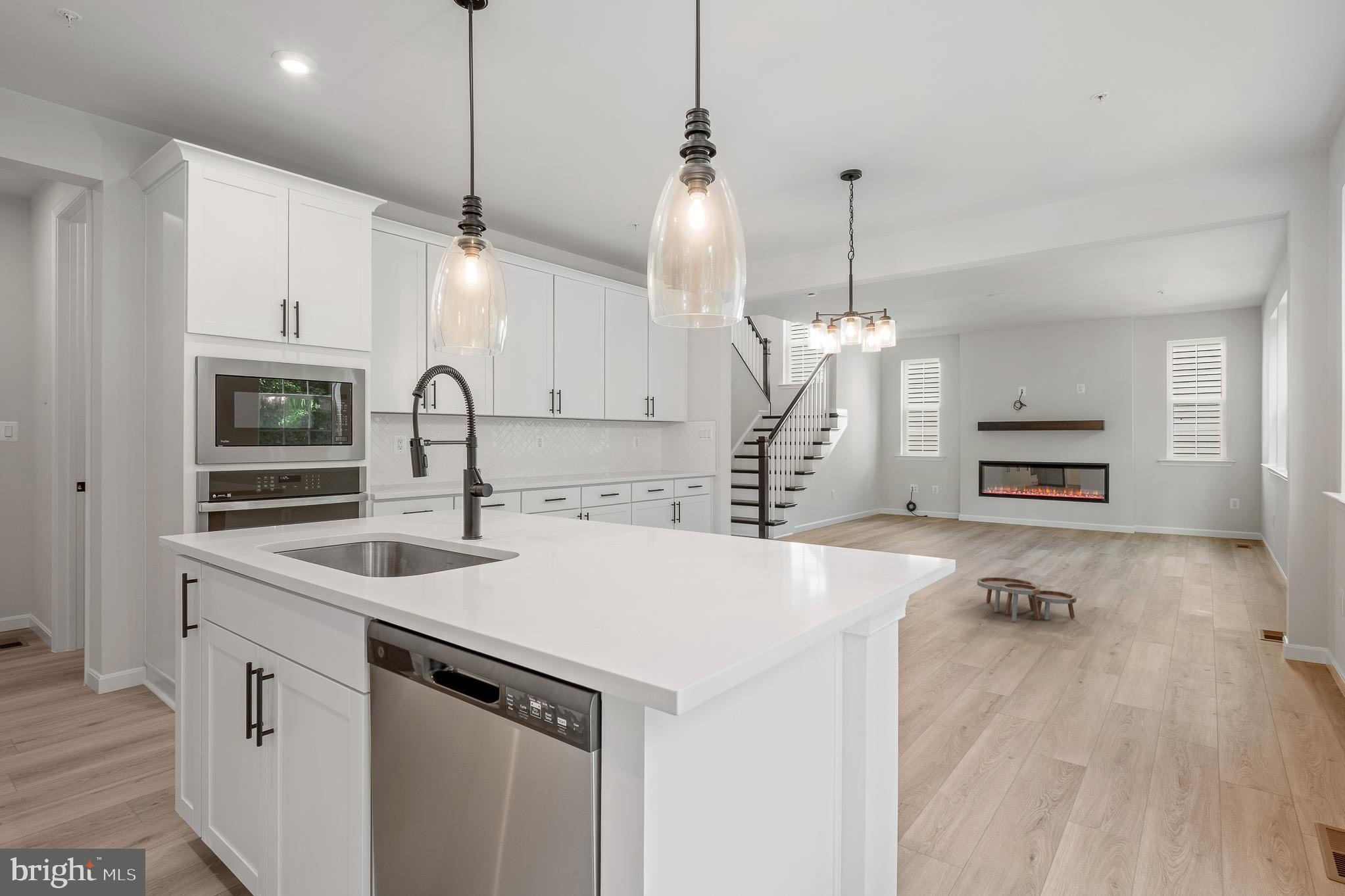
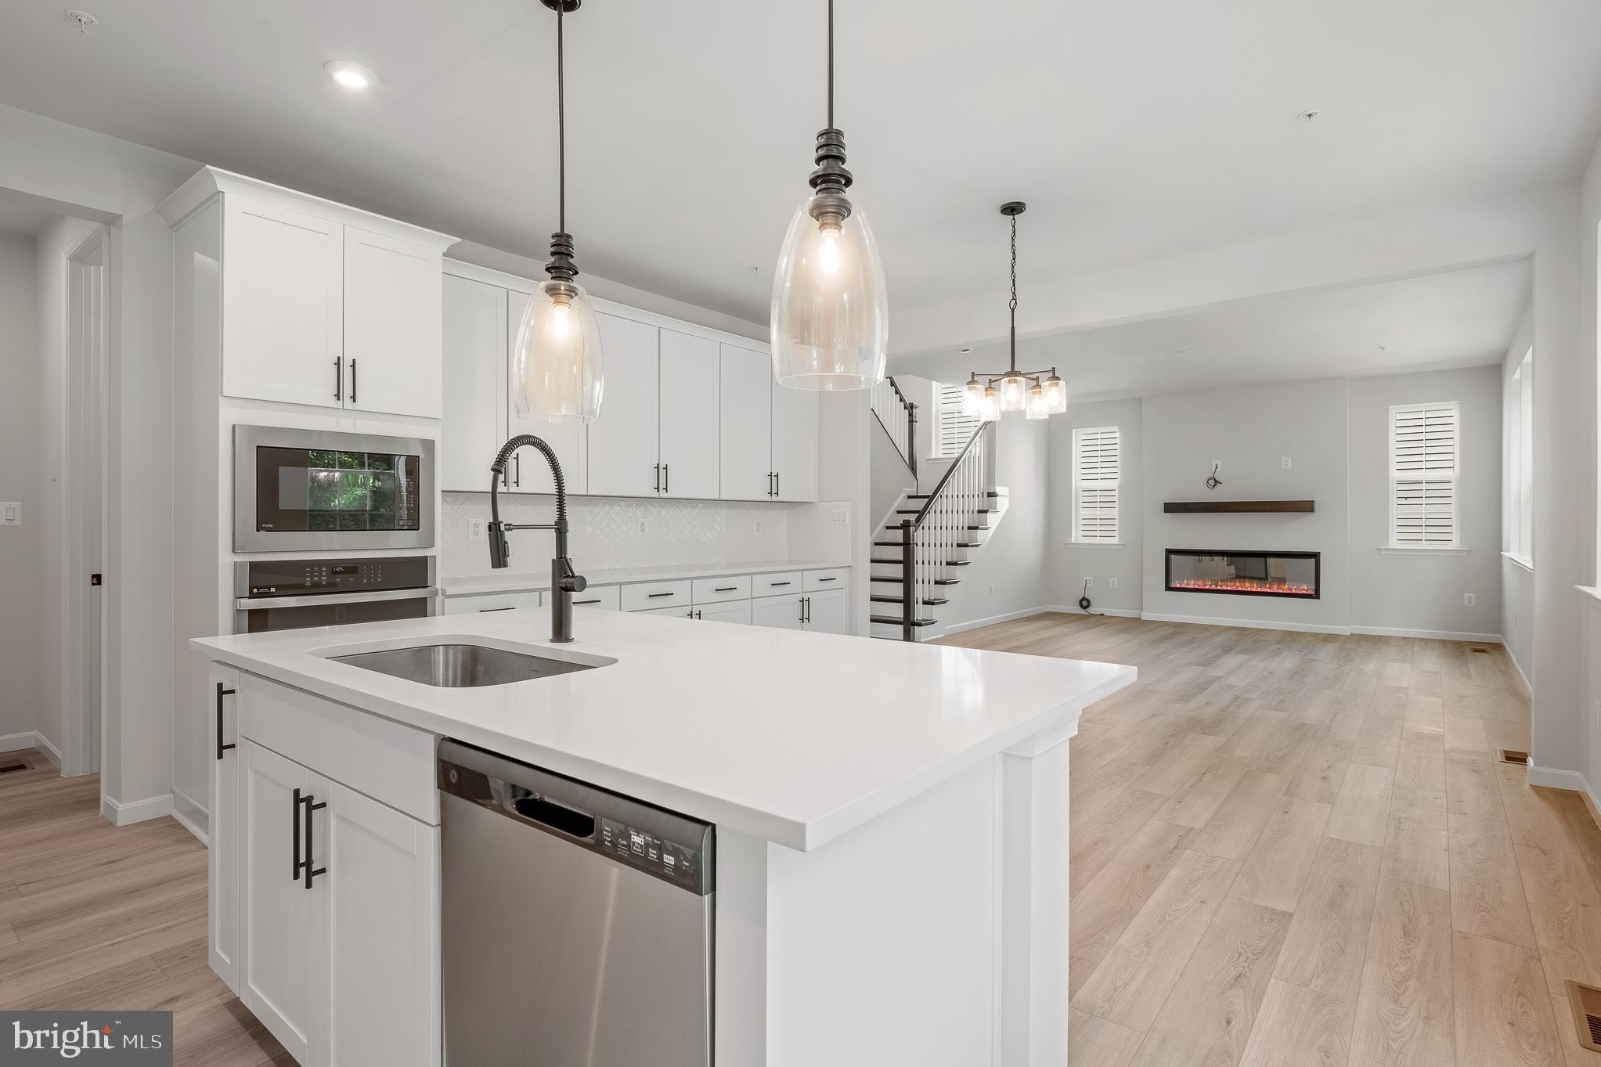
- nesting tables (1017, 598)
